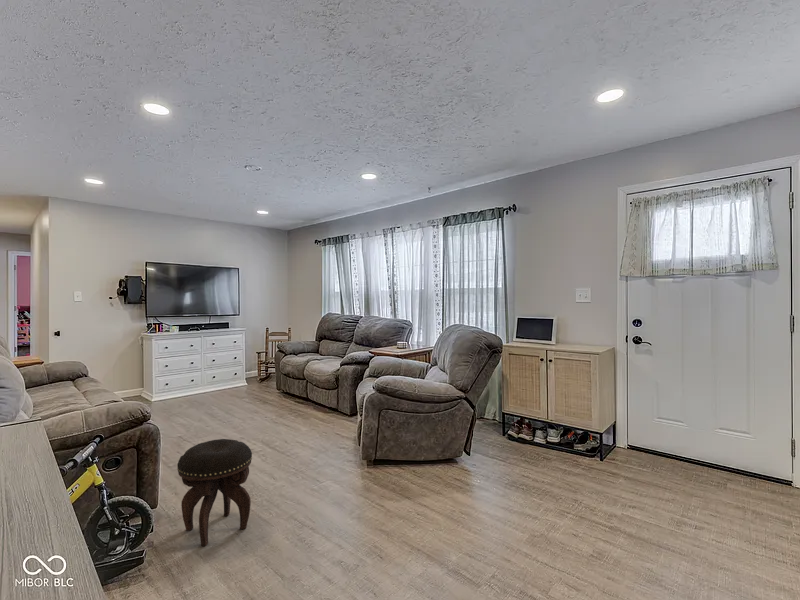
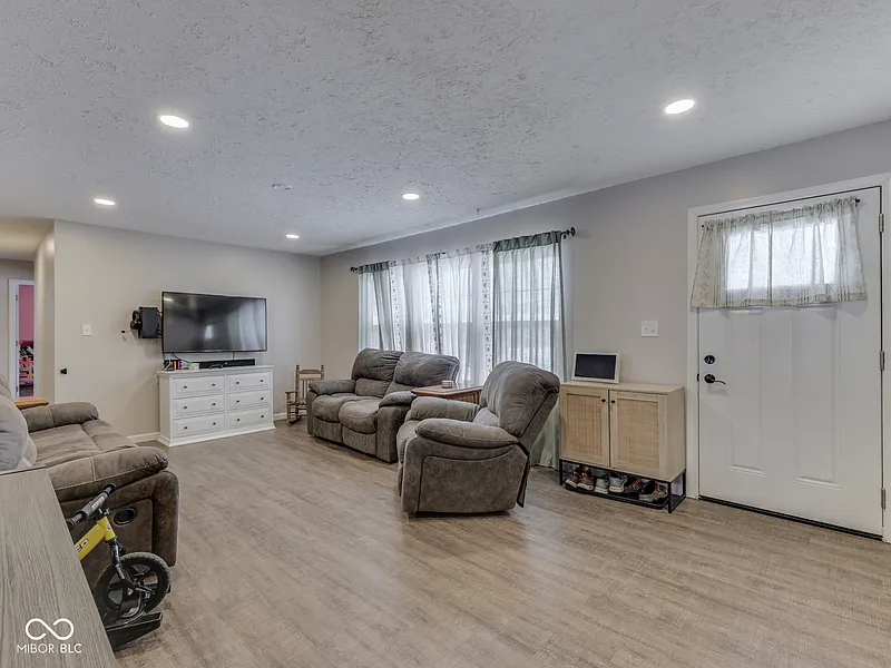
- footstool (216, 487)
